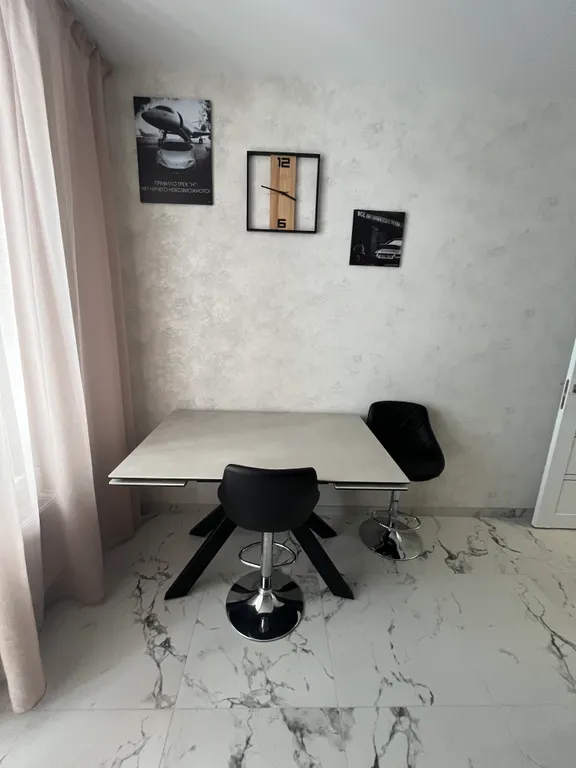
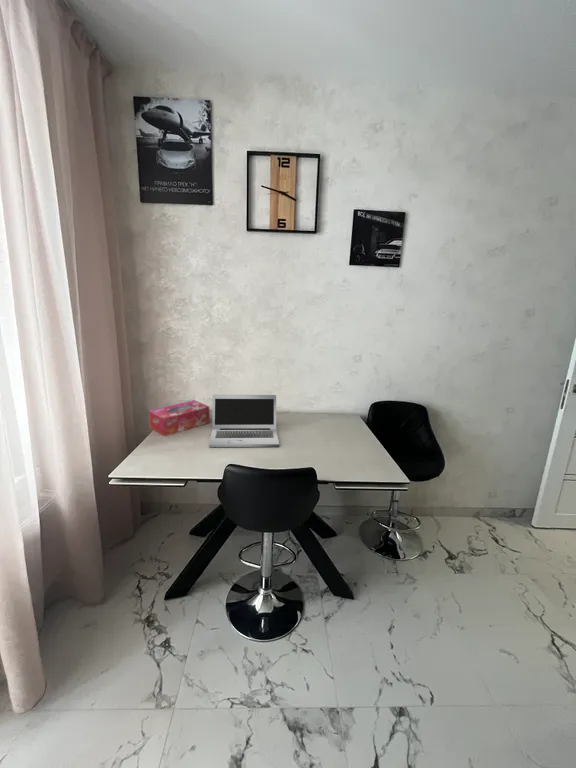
+ tissue box (180, 416)
+ laptop (244, 419)
